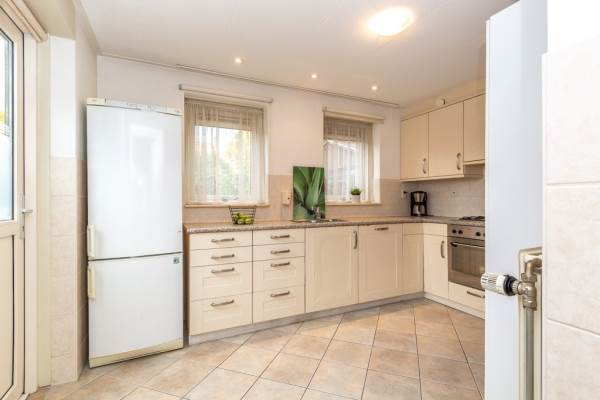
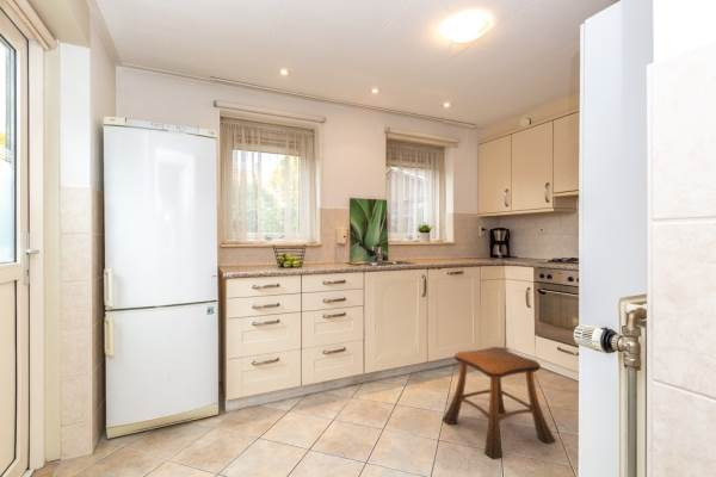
+ stool (495, 392)
